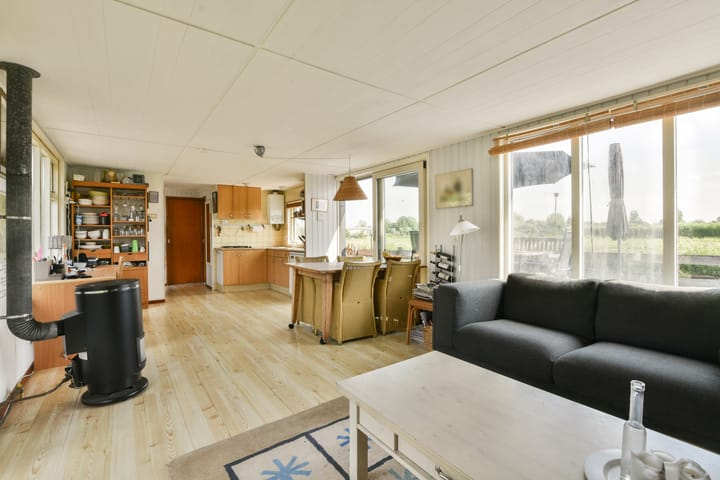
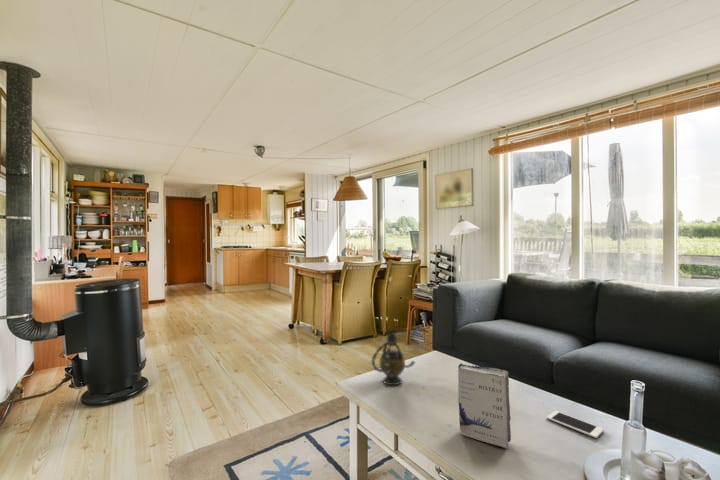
+ book (483, 403)
+ teapot (397, 354)
+ cell phone (574, 423)
